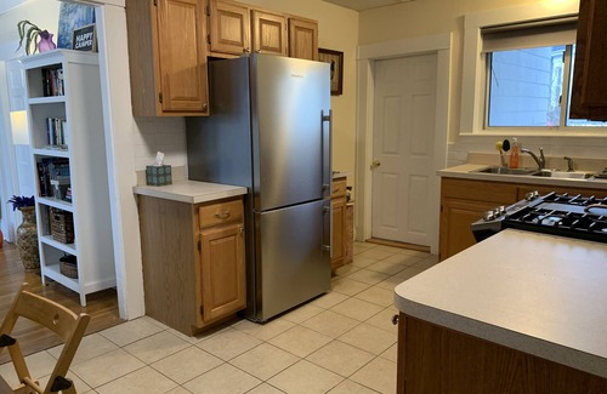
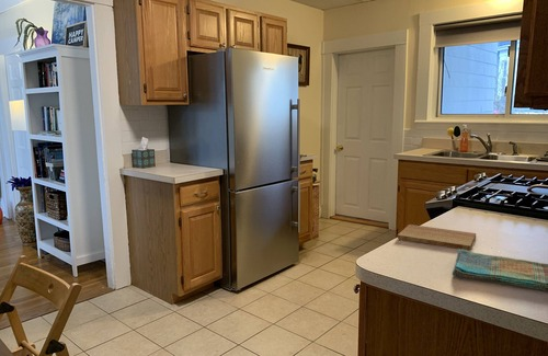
+ dish towel (504, 268)
+ cutting board (436, 236)
